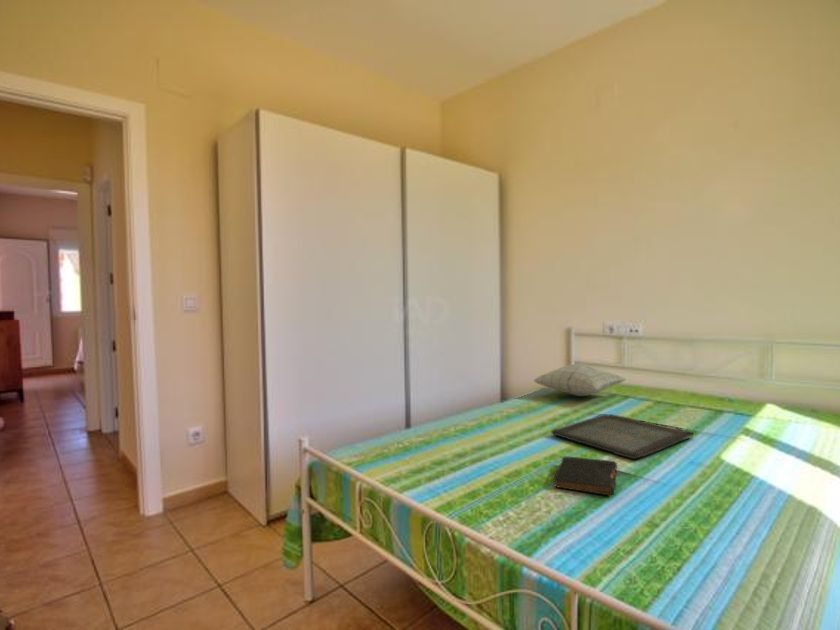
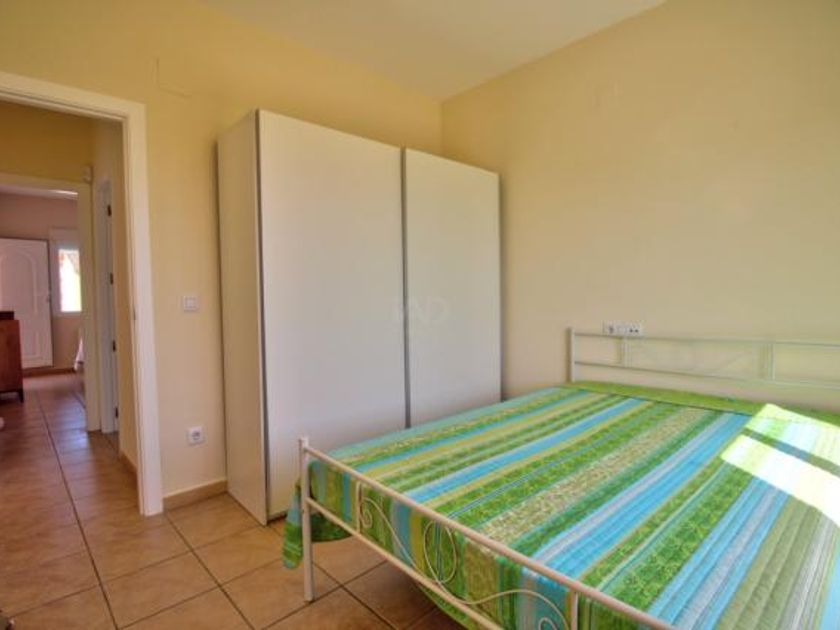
- serving tray (619, 432)
- book (586, 473)
- pillow (578, 379)
